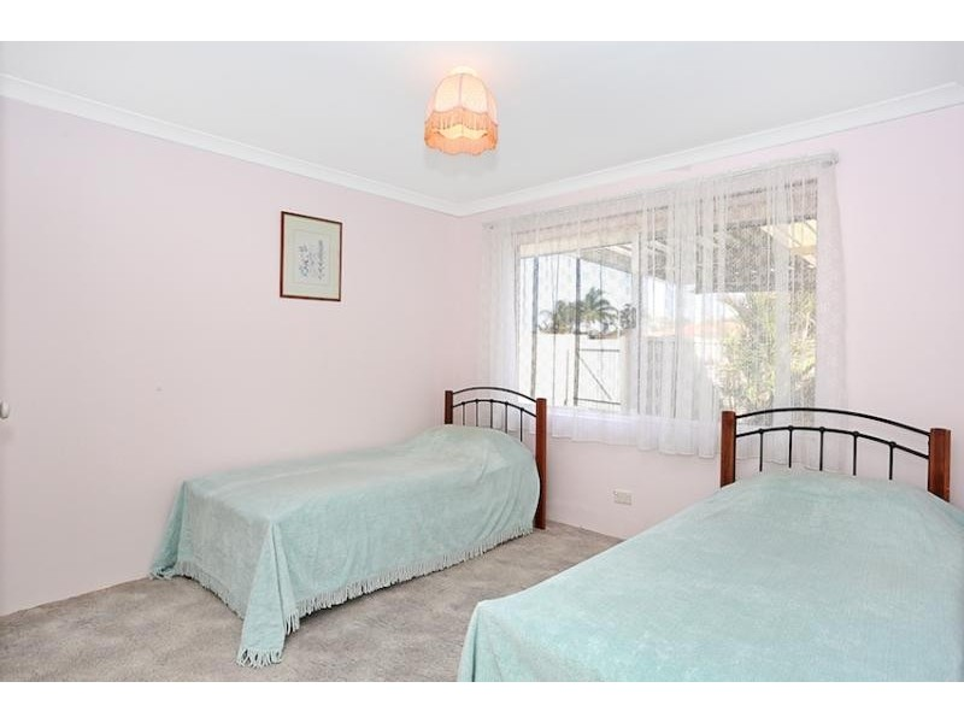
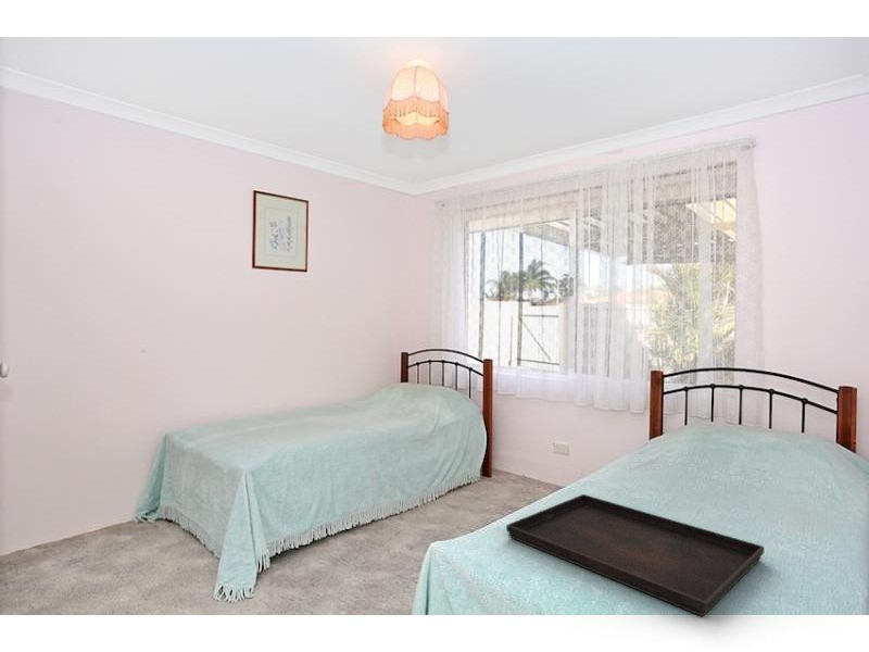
+ serving tray (629, 541)
